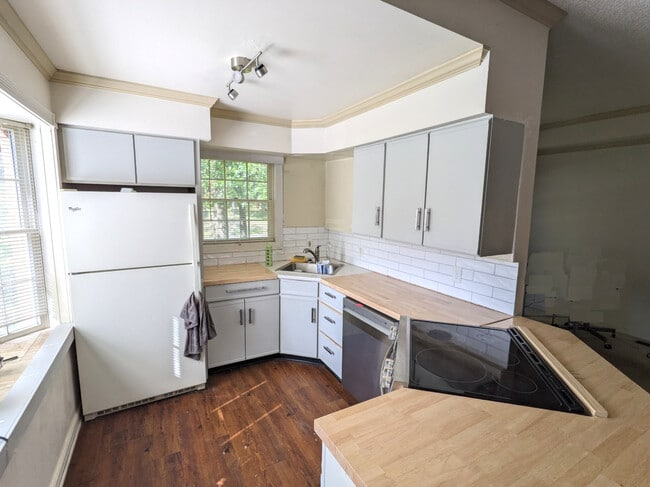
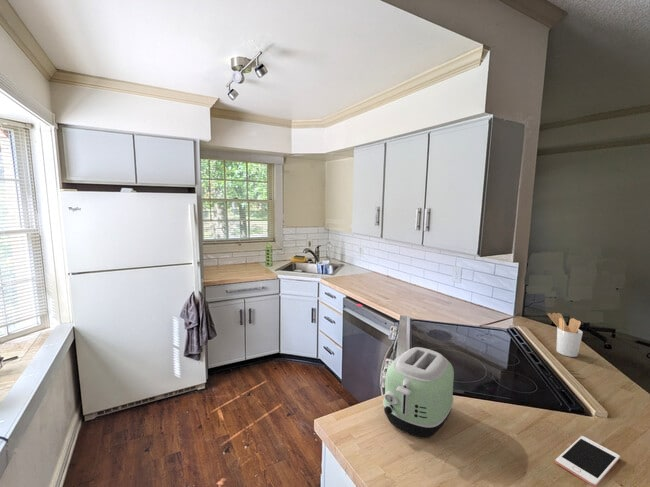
+ toaster (418, 388)
+ utensil holder (563, 333)
+ cell phone (587, 459)
